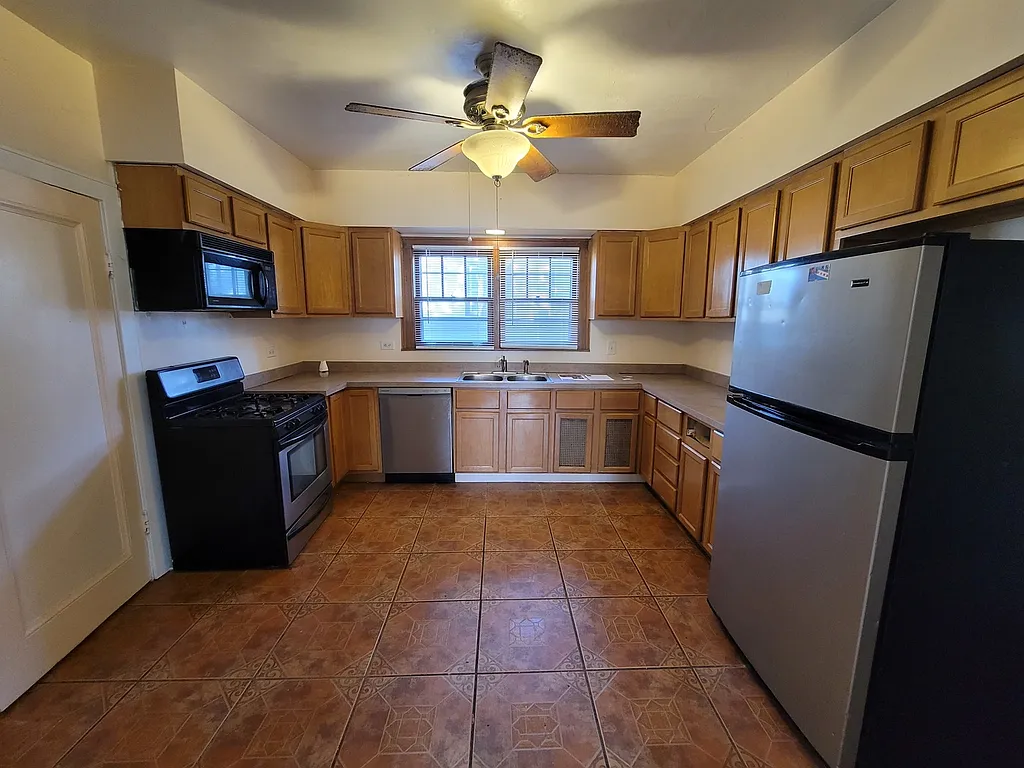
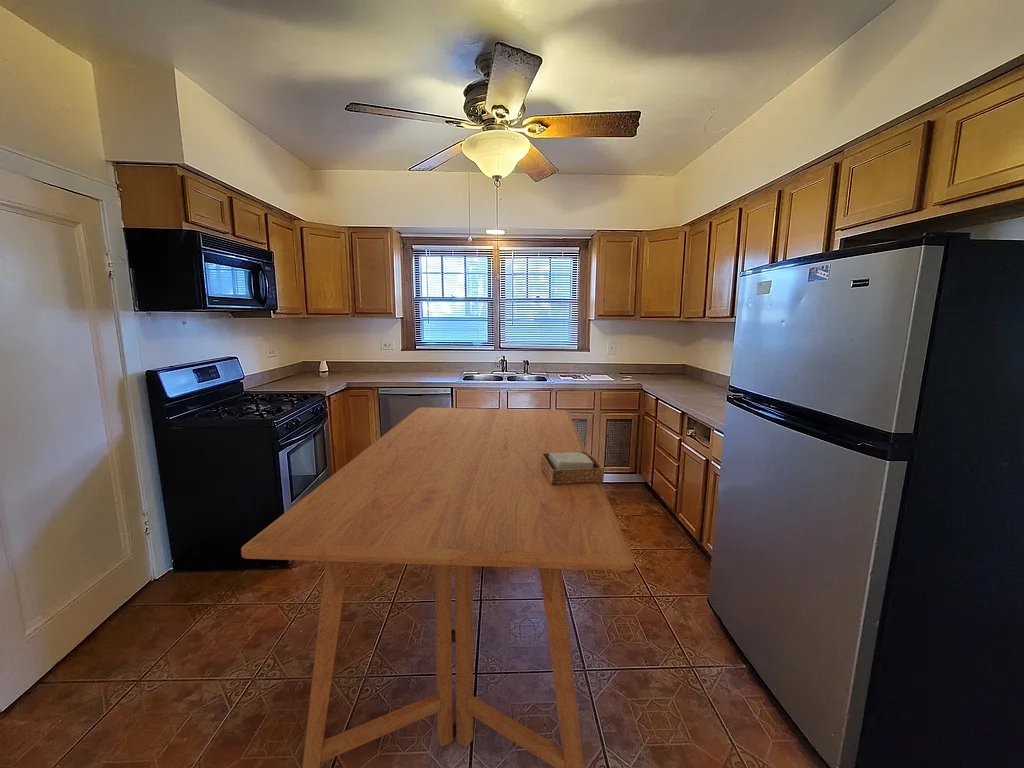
+ napkin holder (570, 464)
+ dining table (476, 535)
